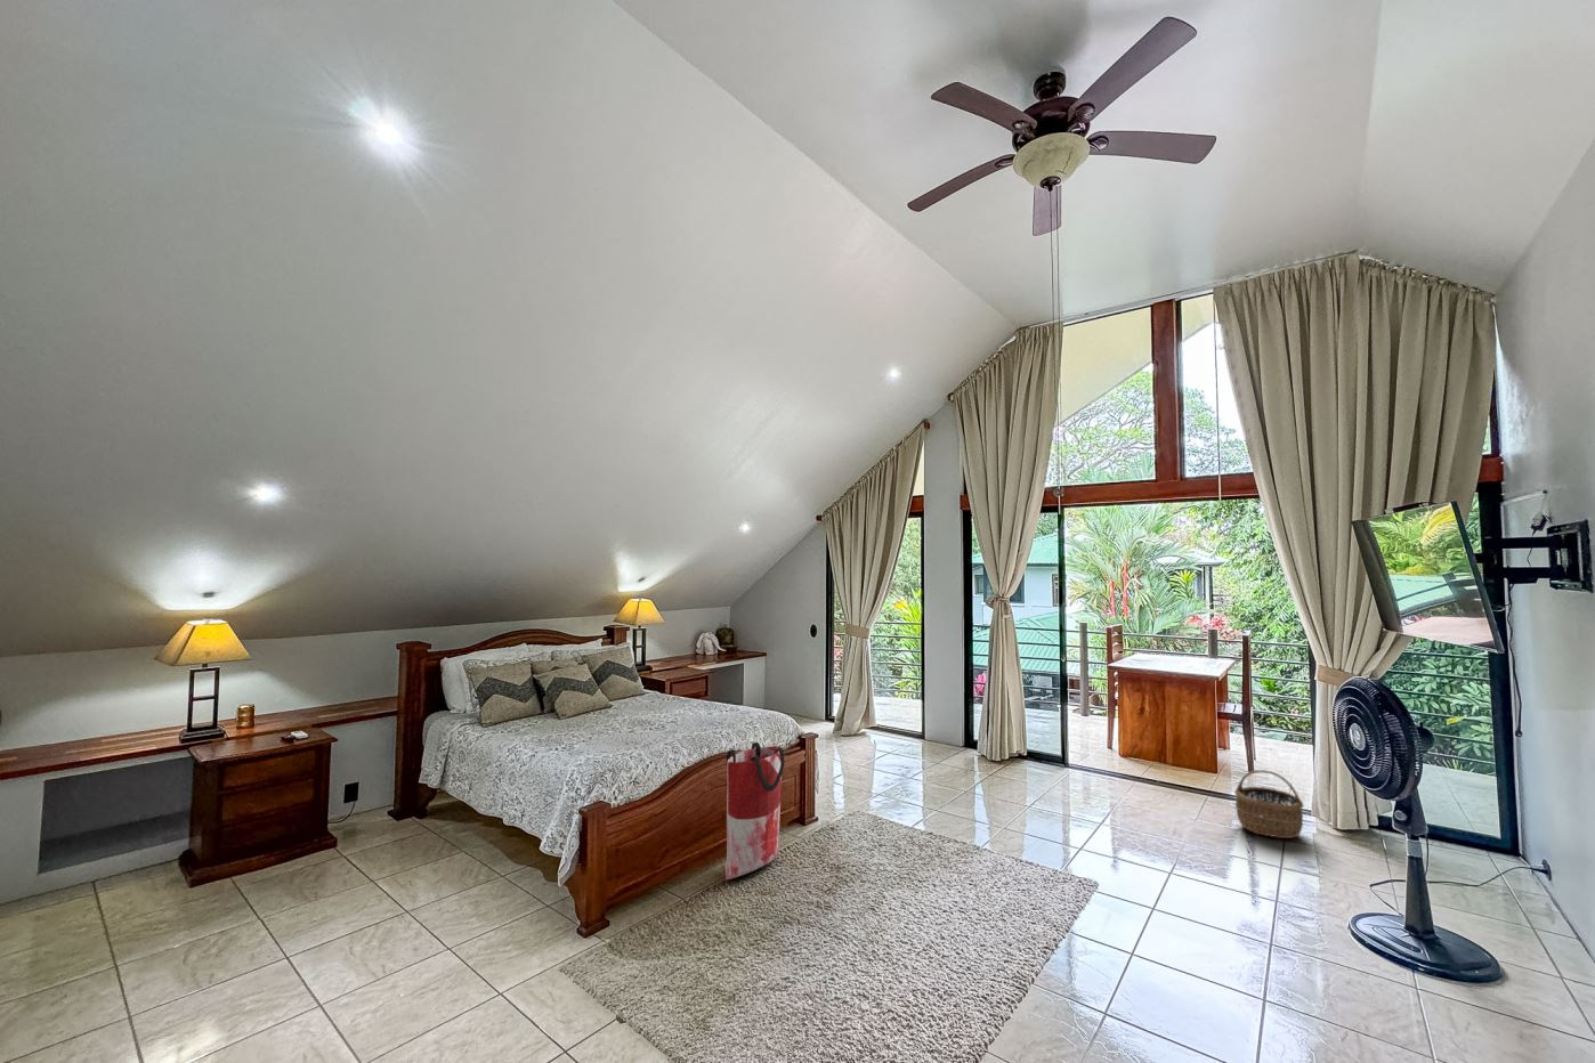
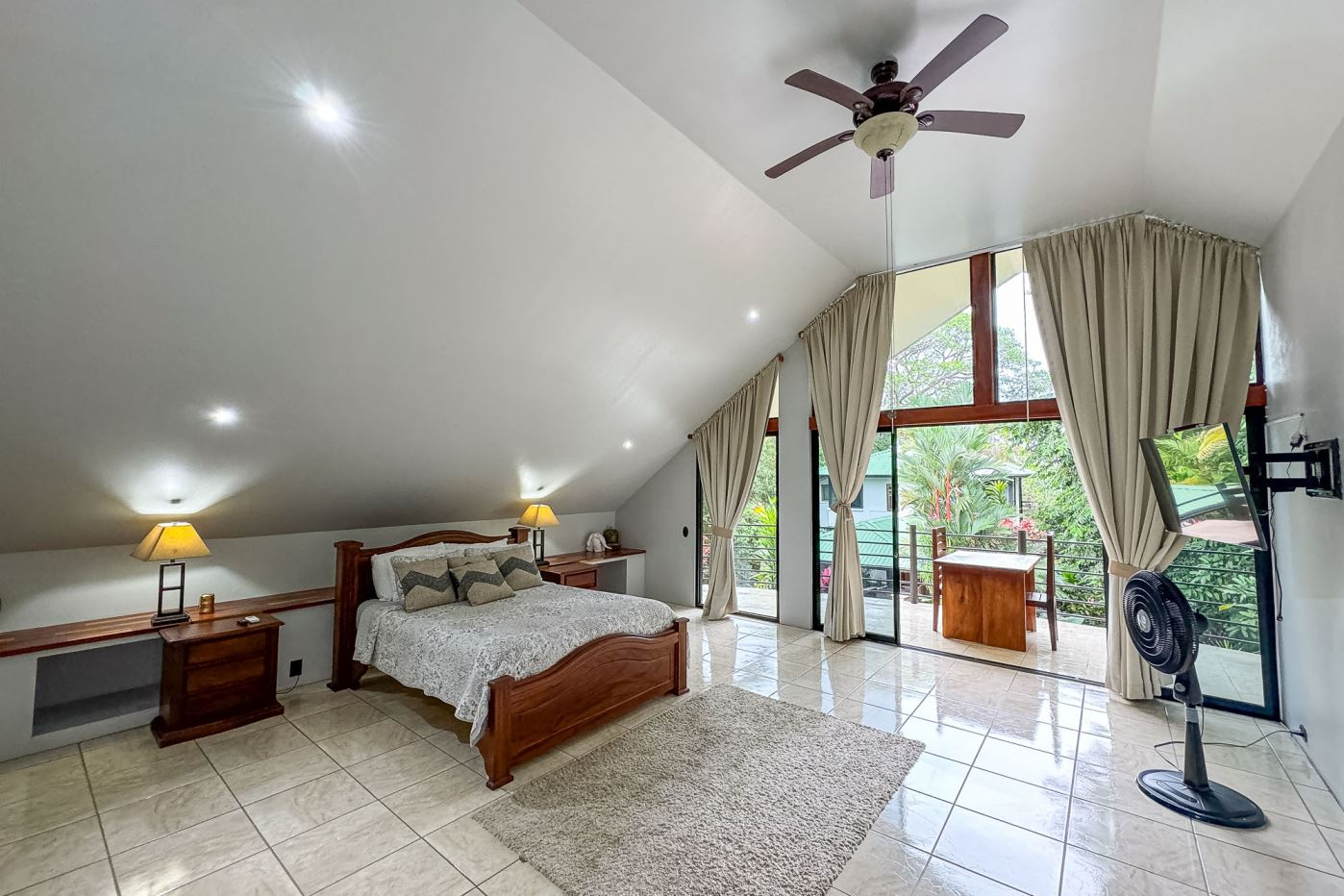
- wicker basket (1267, 800)
- bag (754, 808)
